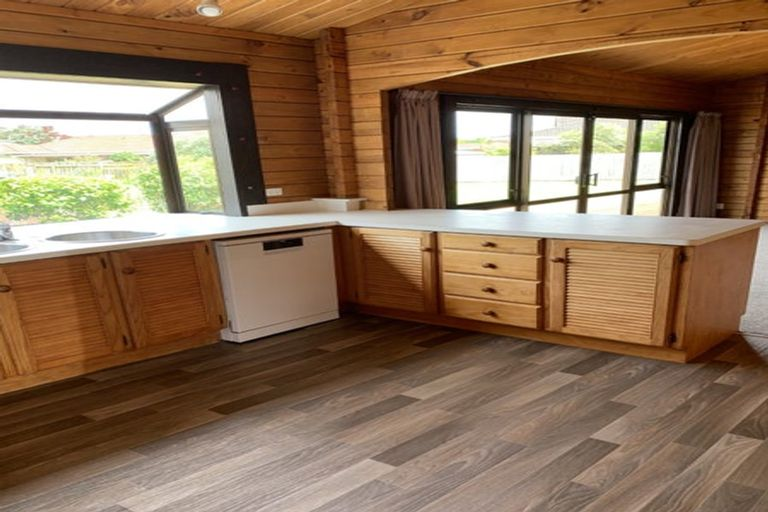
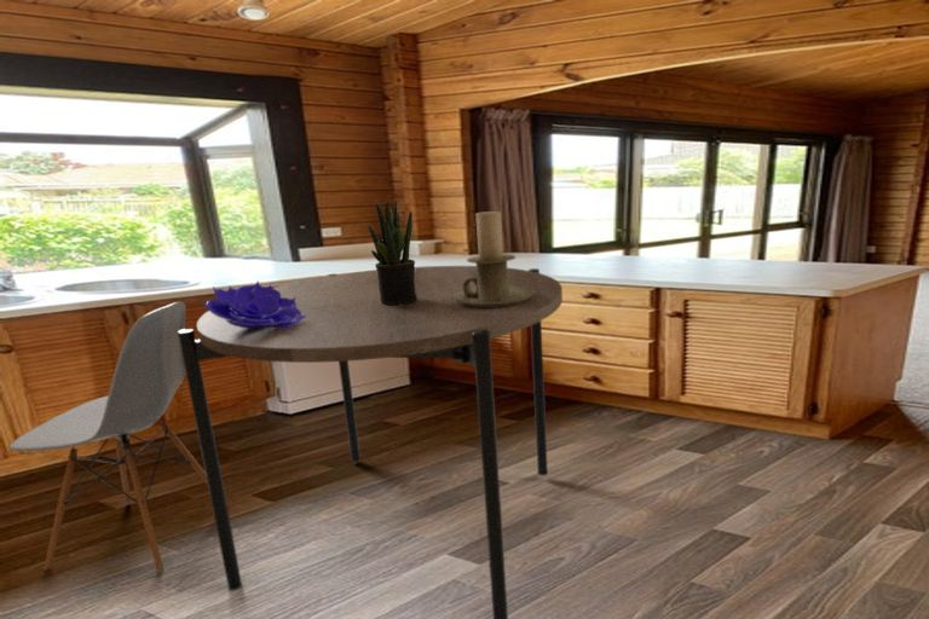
+ potted plant (394, 250)
+ candle holder (490, 255)
+ chair (119, 427)
+ decorative bowl (254, 303)
+ dining table (356, 426)
